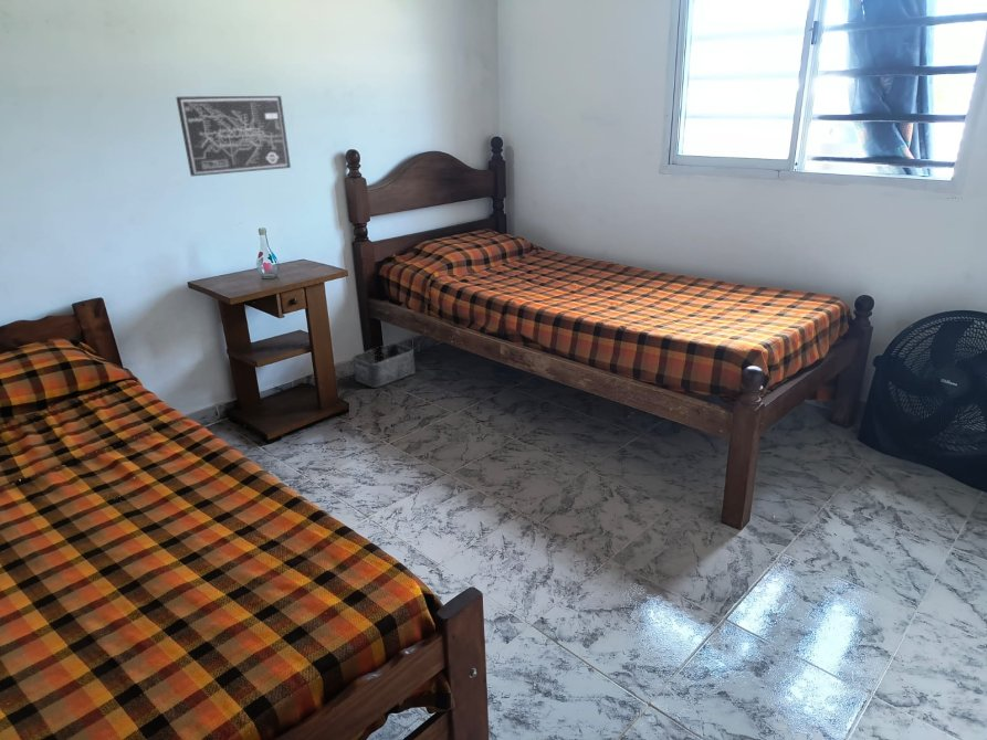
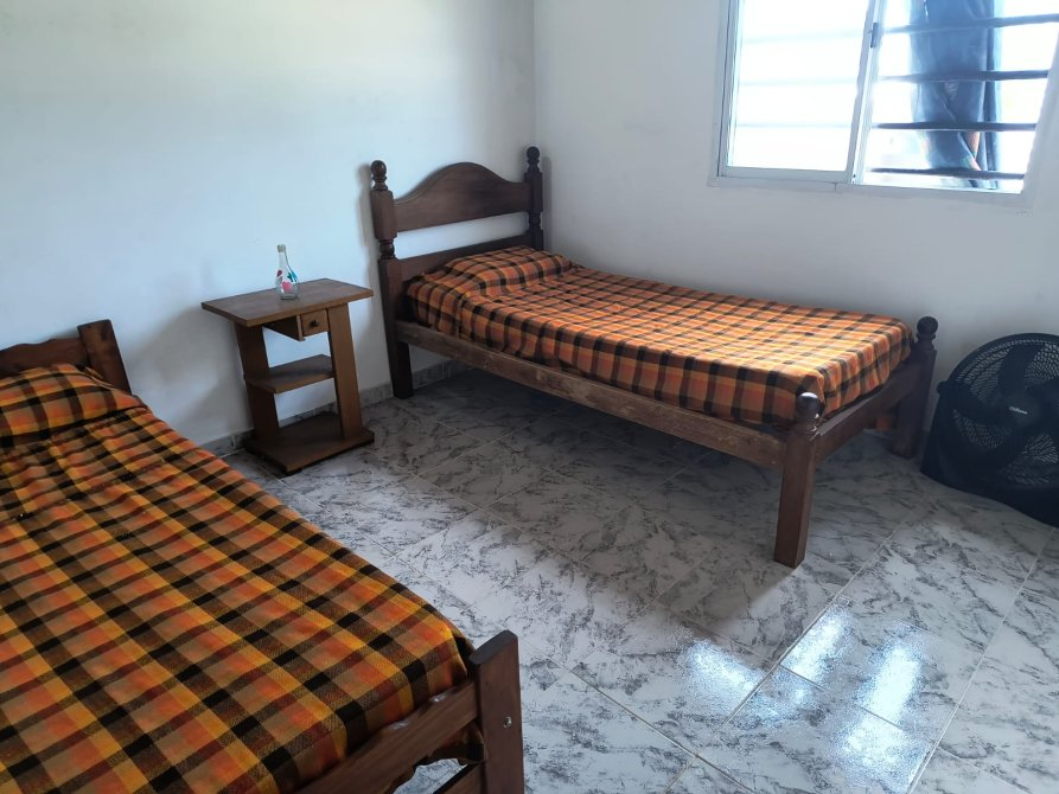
- storage bin (384, 364)
- wall art (237, 135)
